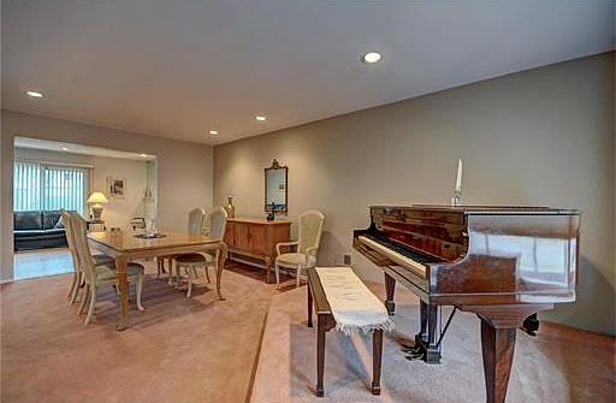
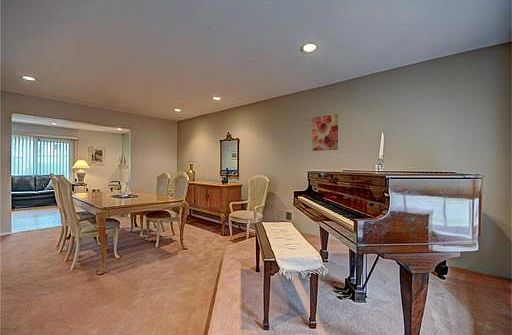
+ wall art (324, 133)
